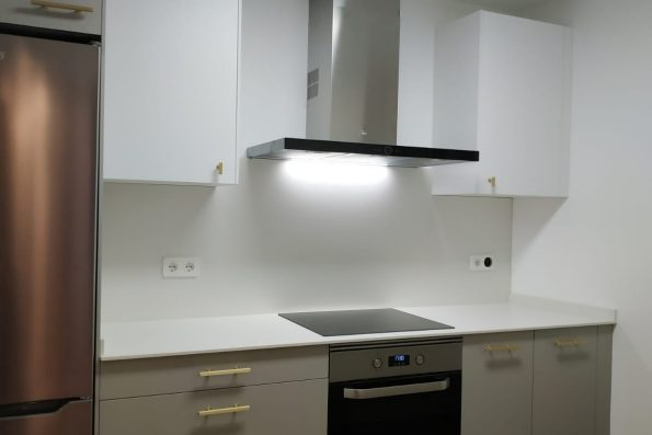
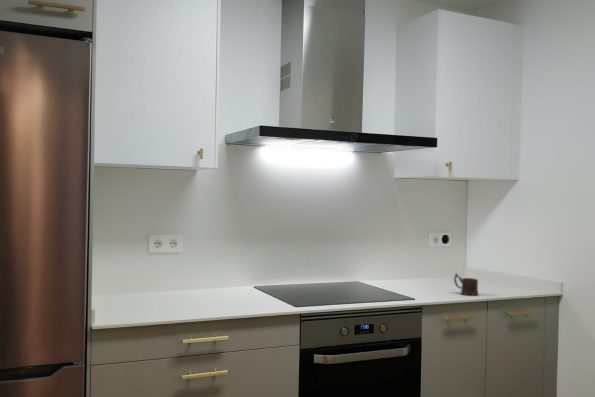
+ mug (465, 284)
